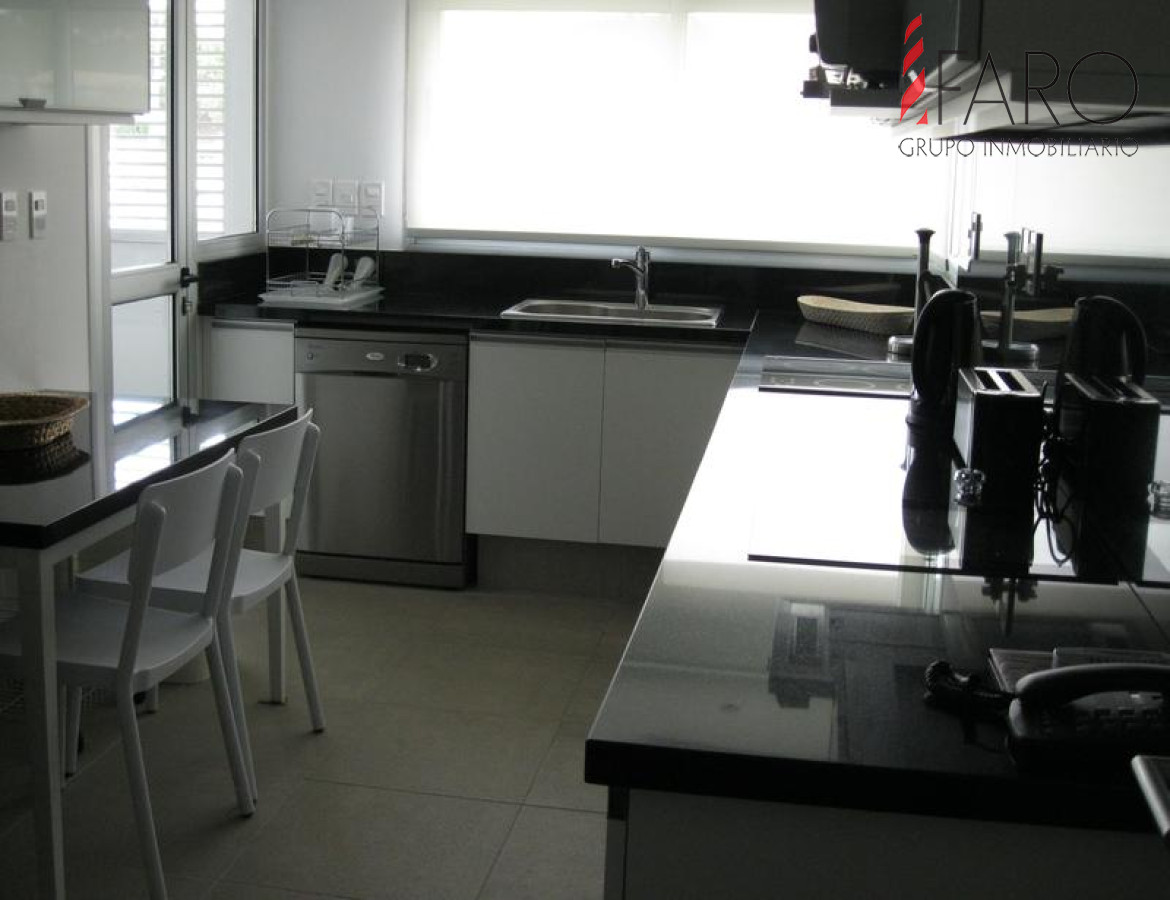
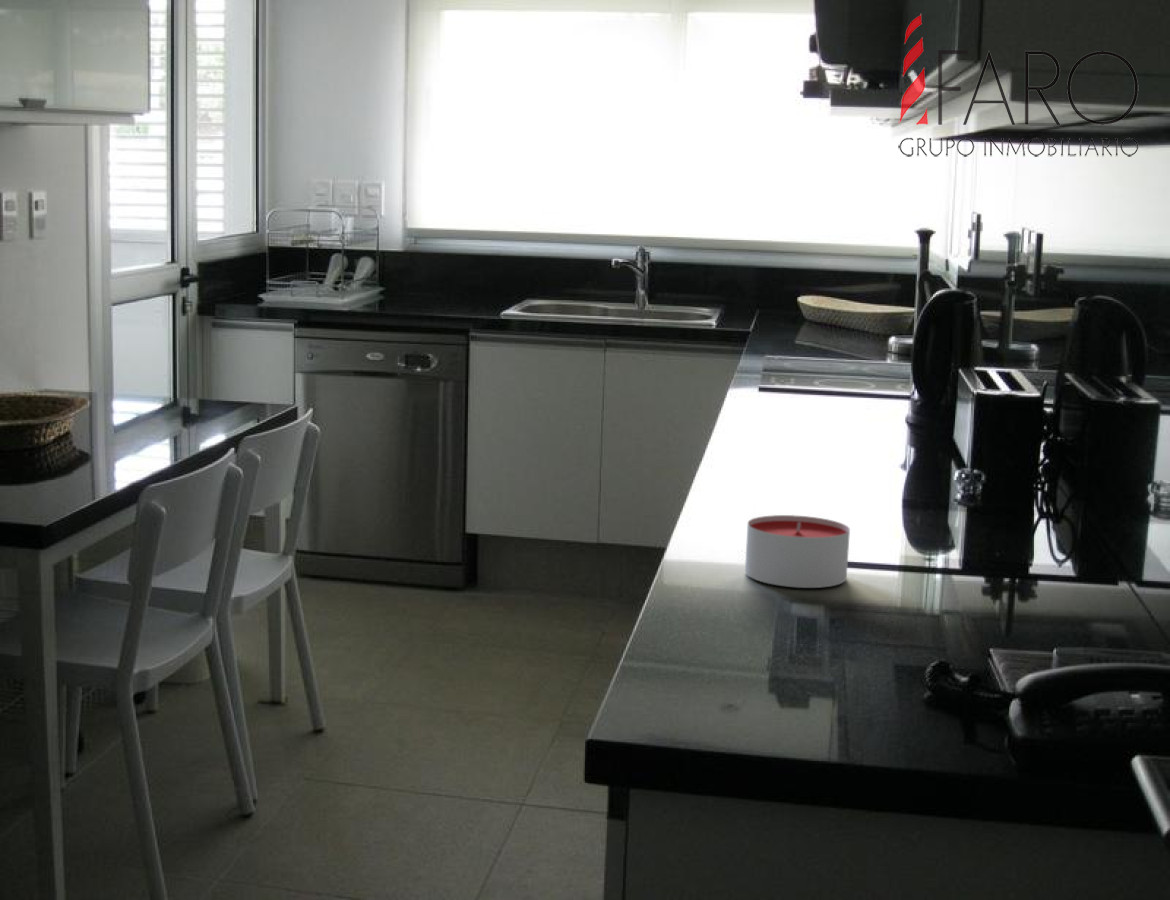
+ candle (797, 548)
